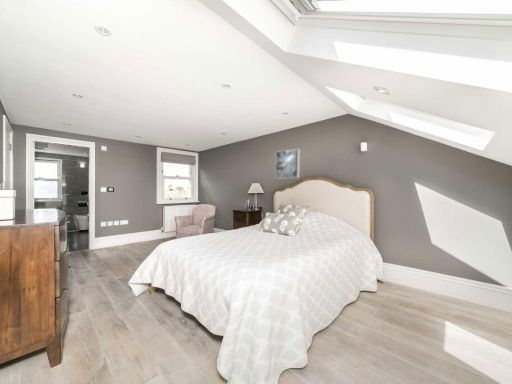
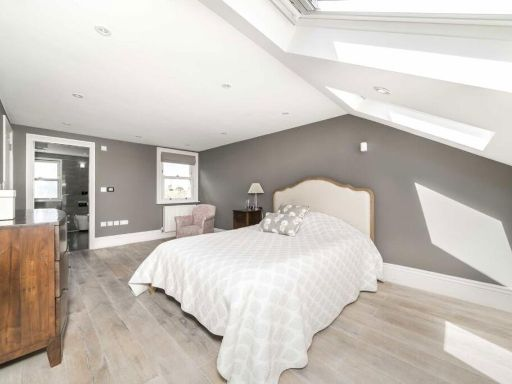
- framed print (287, 164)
